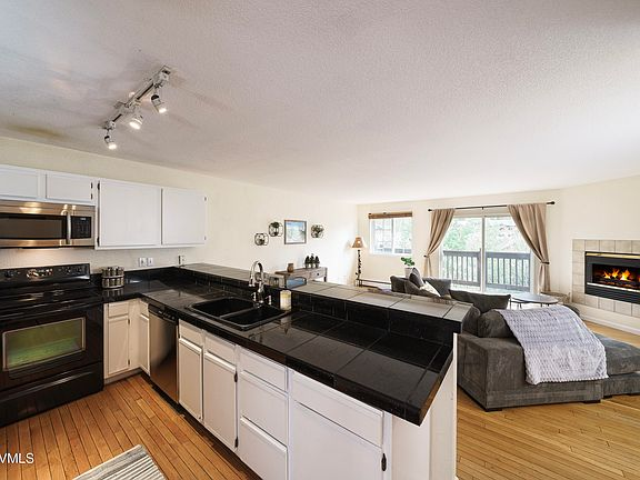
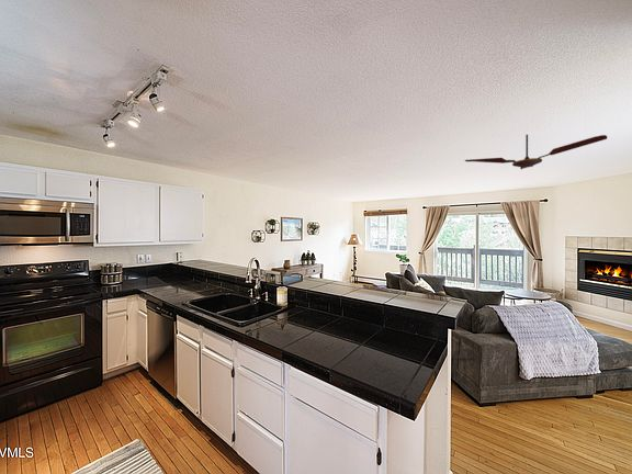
+ ceiling fan (526, 154)
